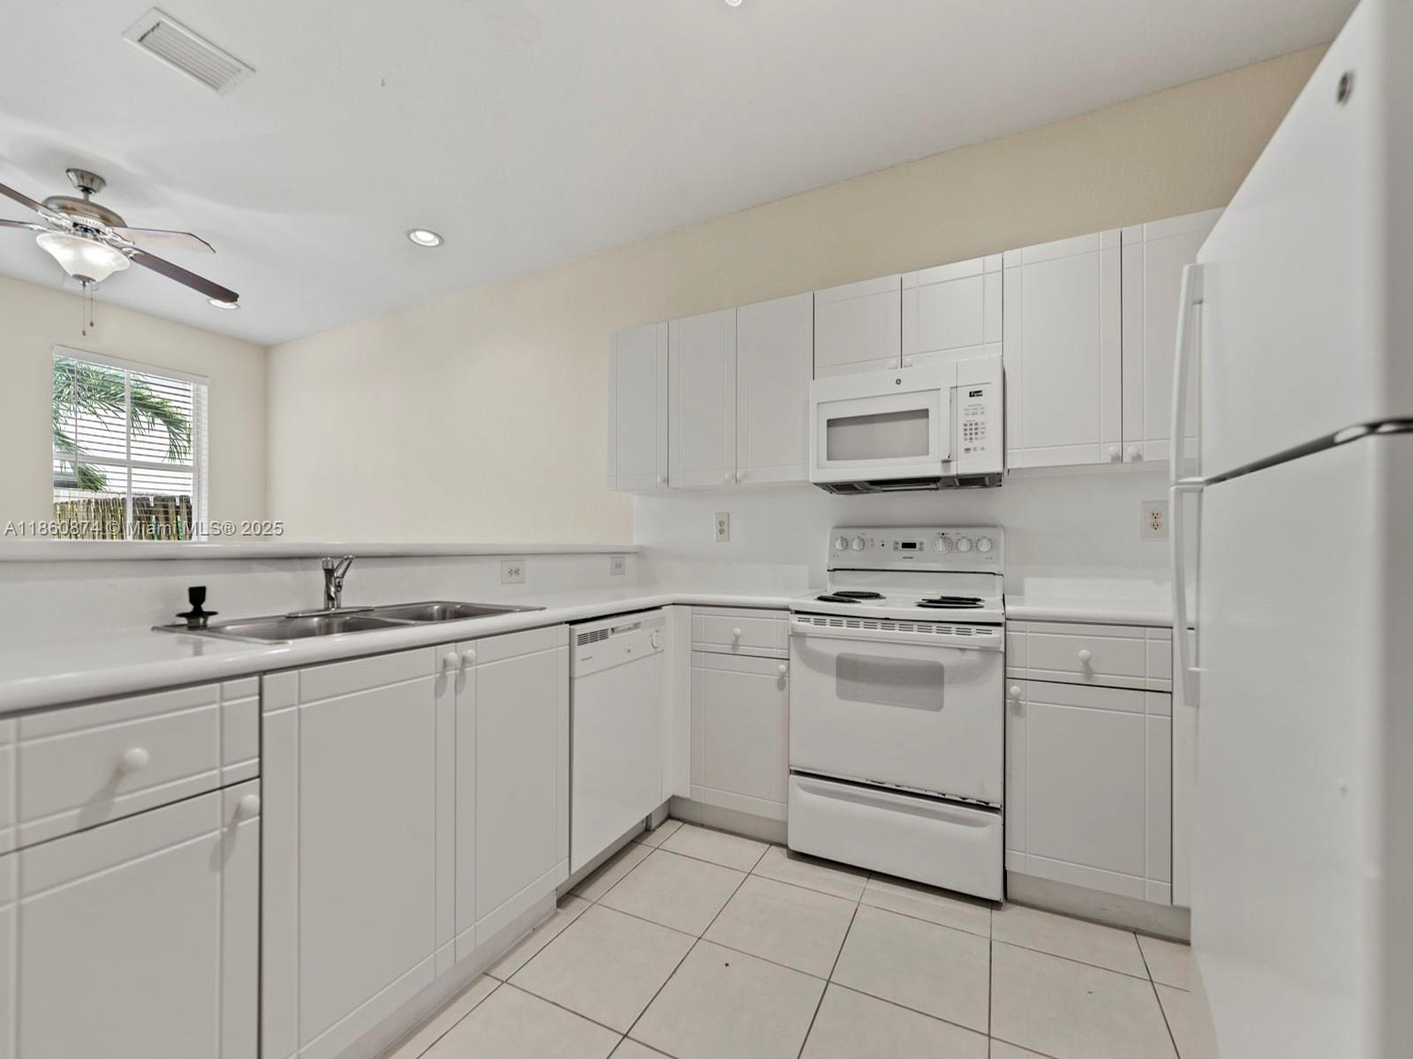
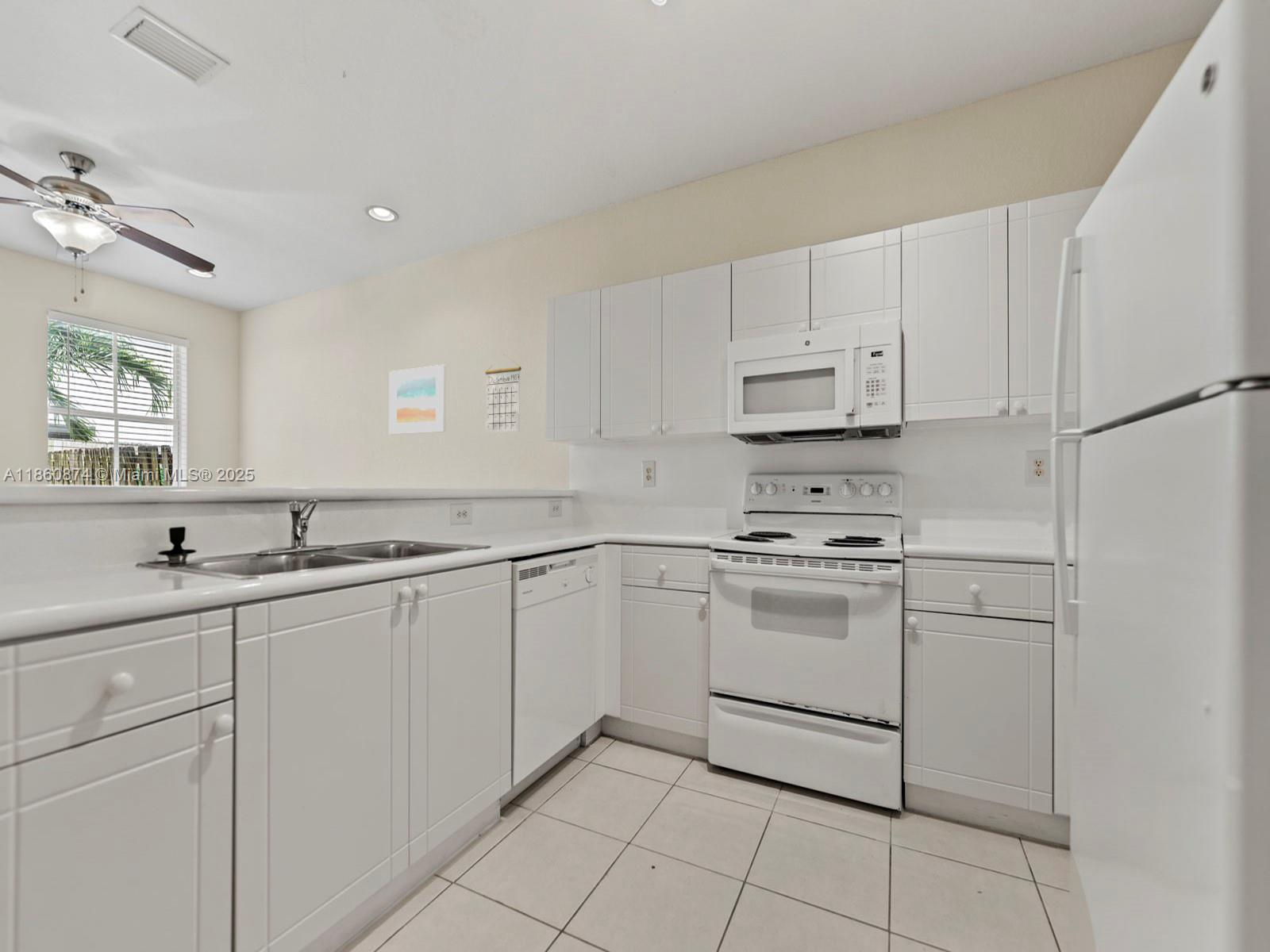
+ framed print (416, 401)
+ calendar (502, 393)
